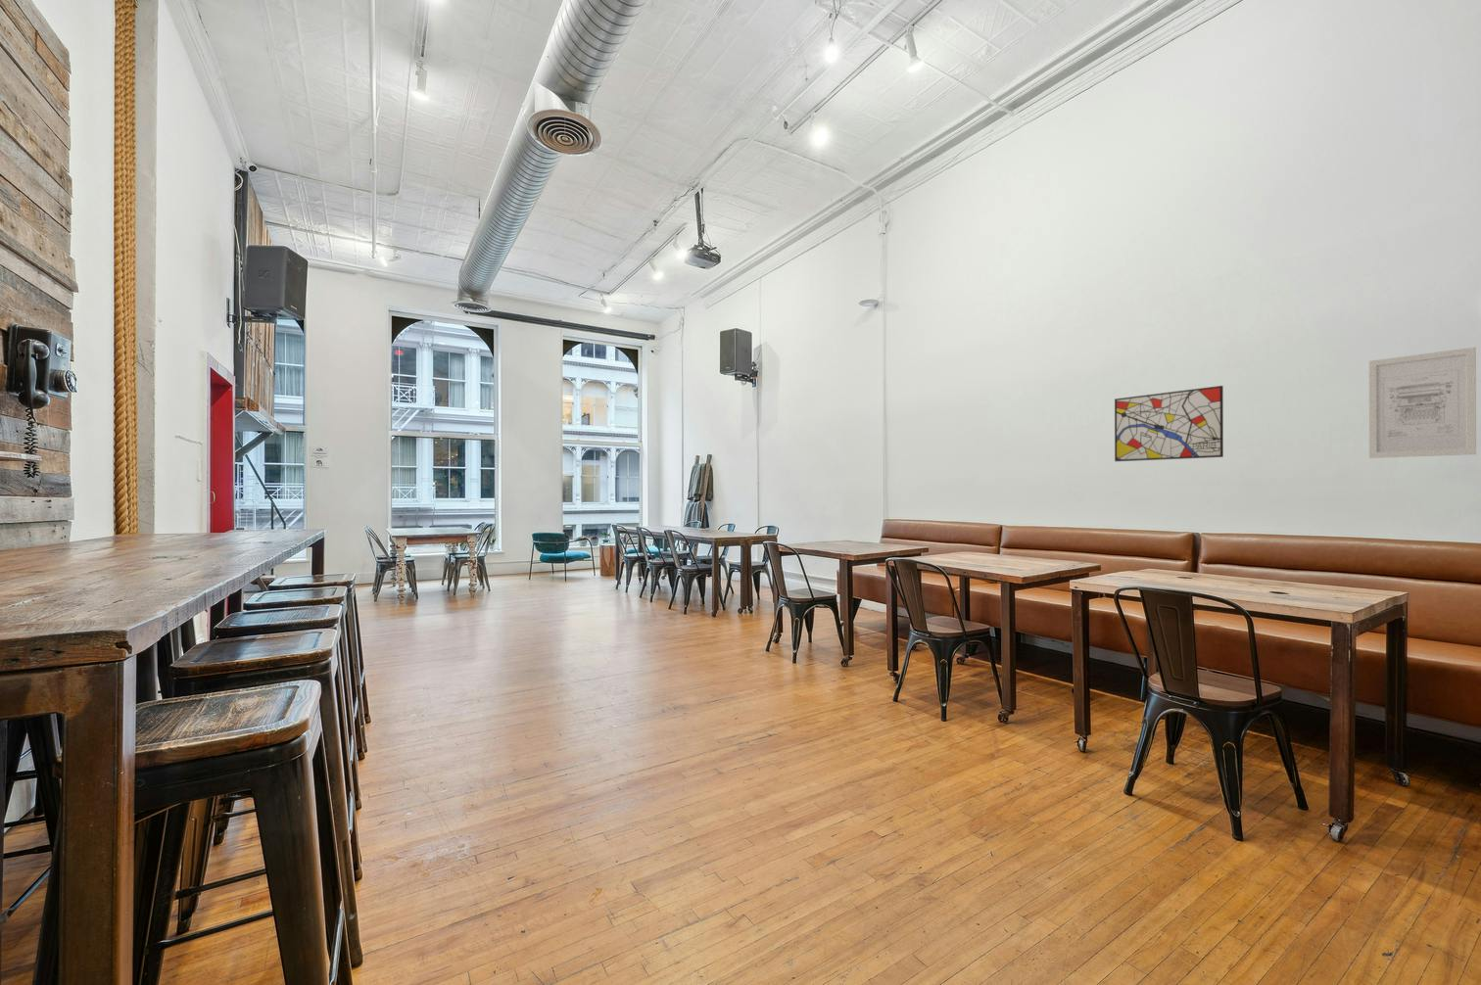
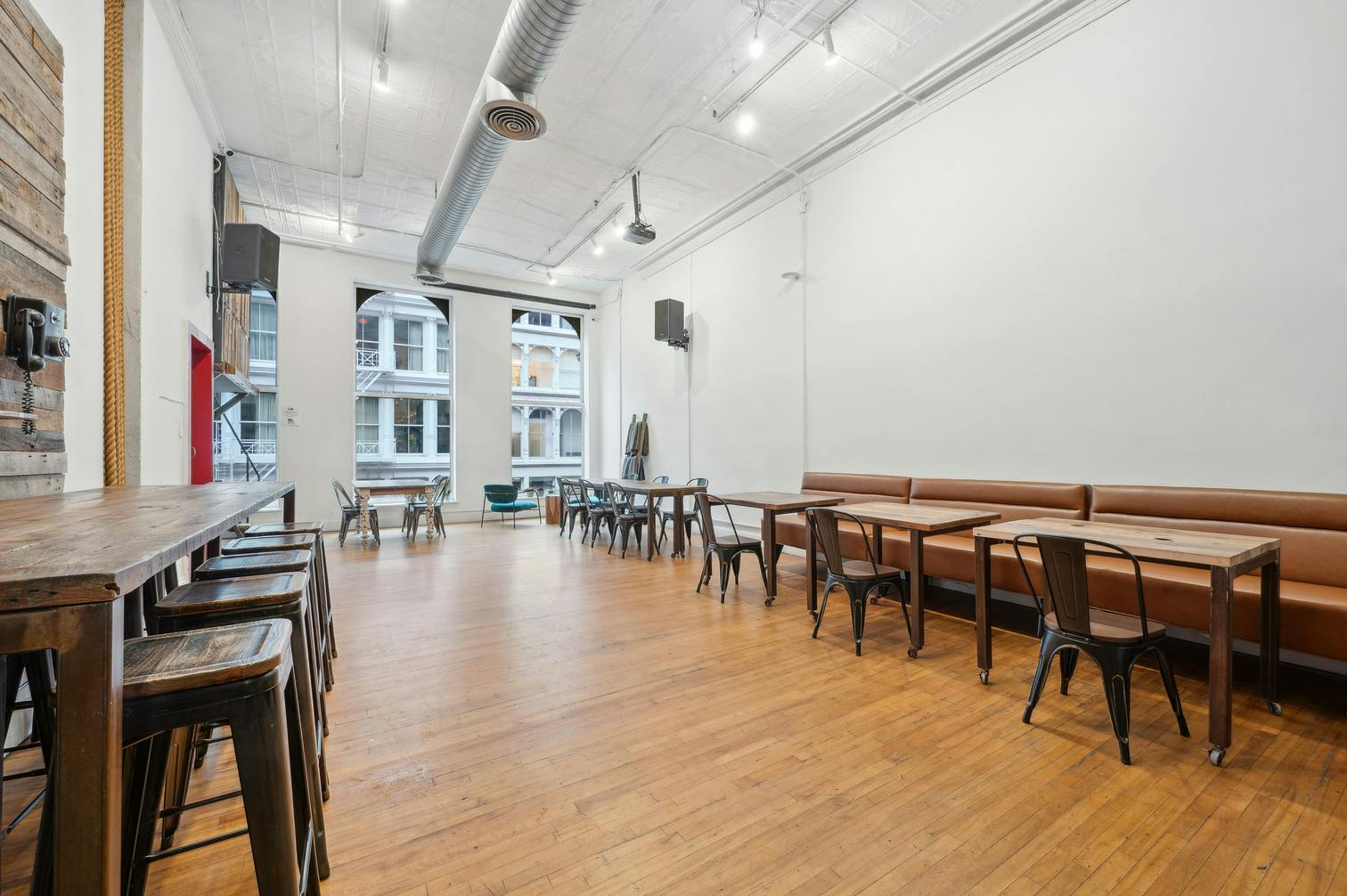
- wall art (1419, 406)
- wall art (1164, 425)
